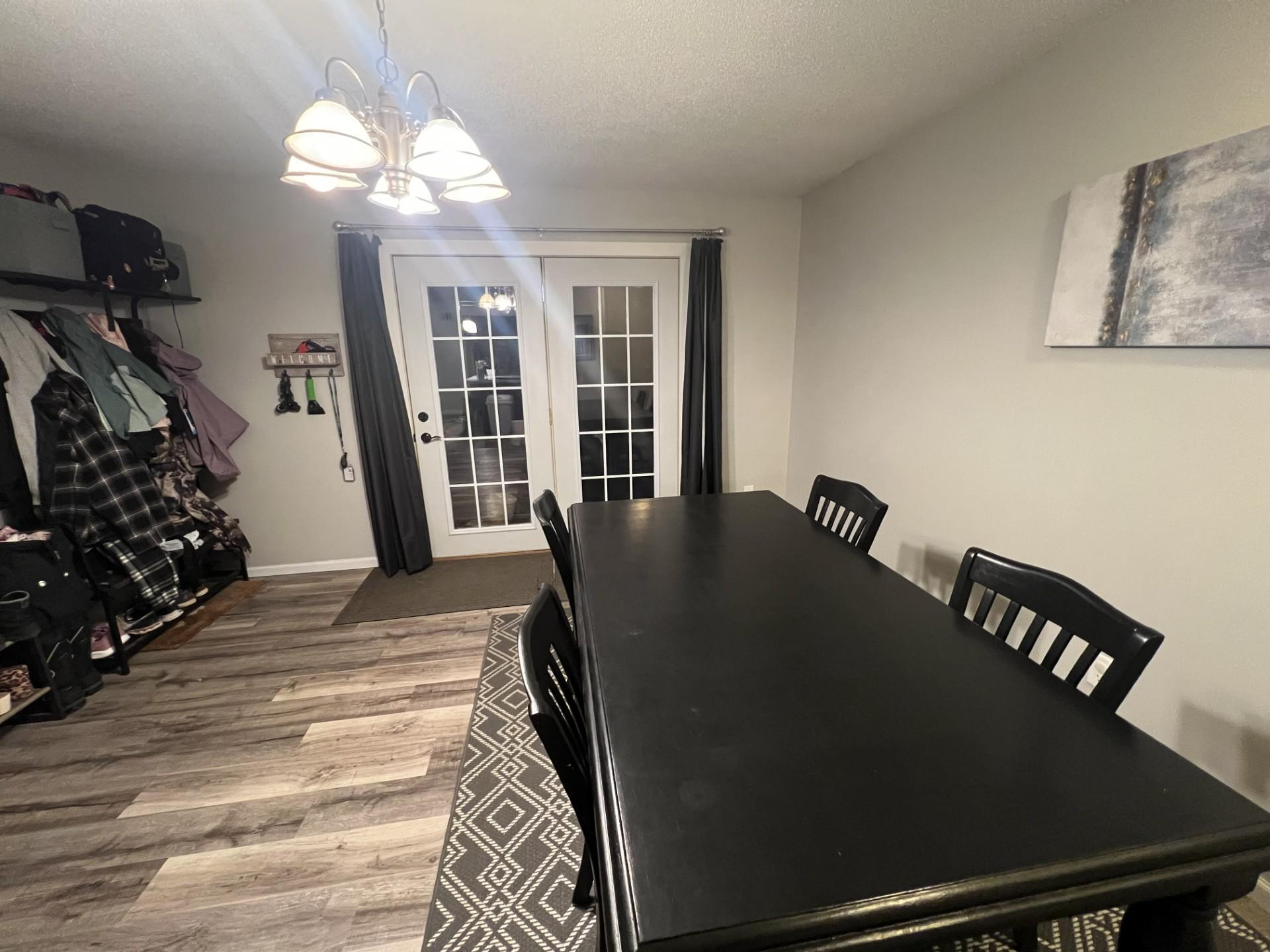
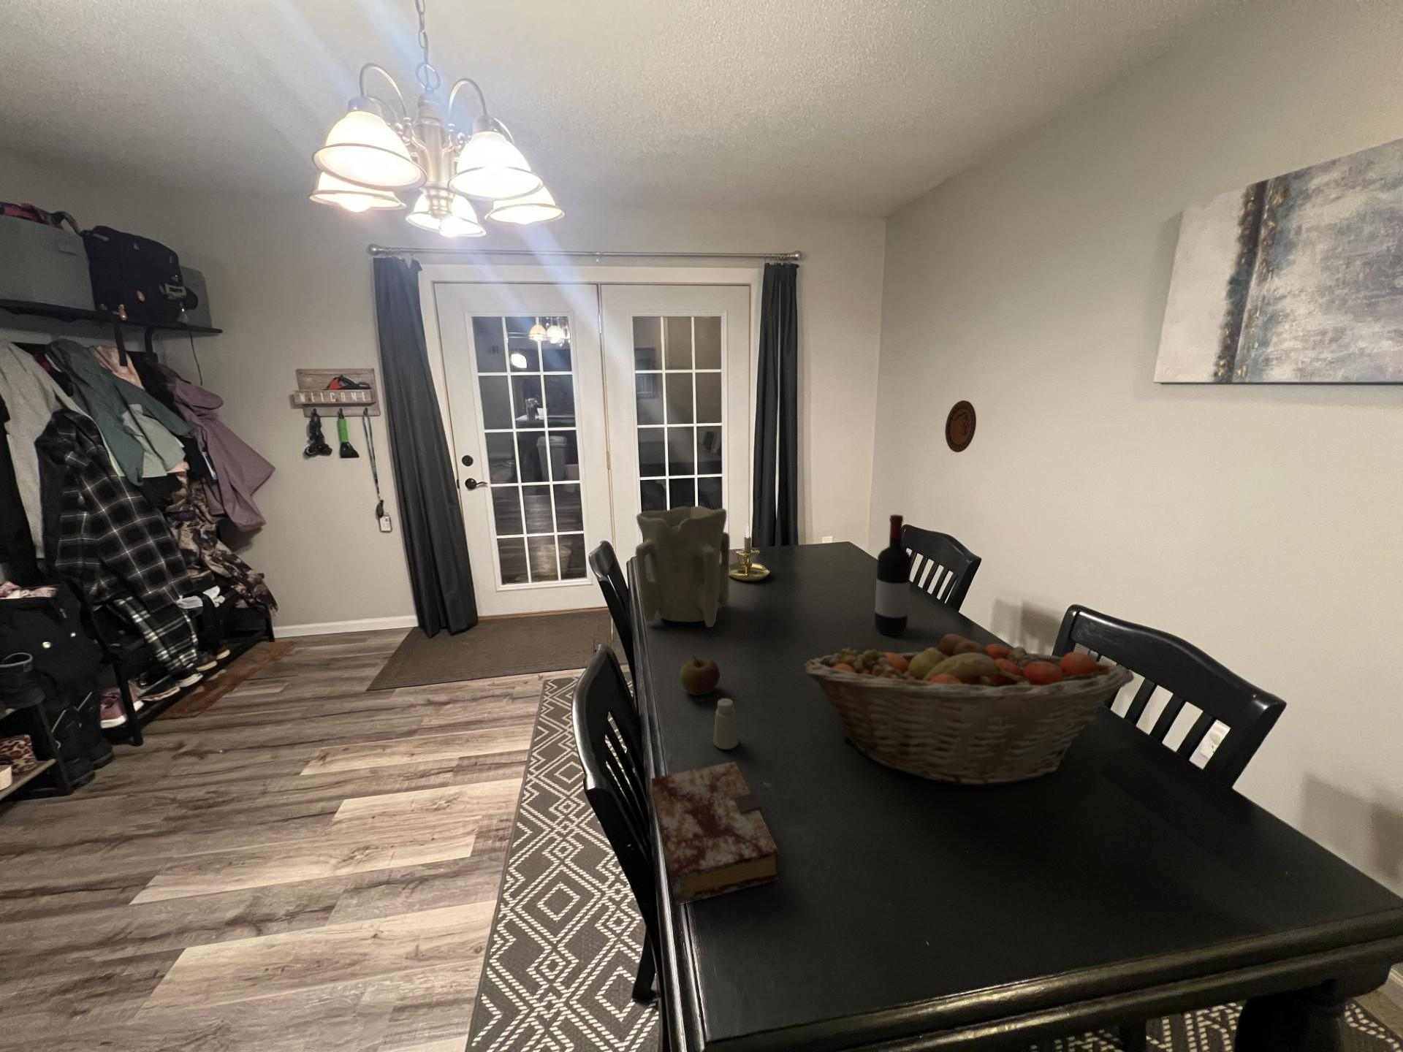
+ wine bottle (893, 575)
+ apple (699, 674)
+ fruit basket (952, 688)
+ saltshaker (726, 722)
+ decorative plate (961, 425)
+ vase (685, 562)
+ candle holder (746, 548)
+ book (710, 823)
